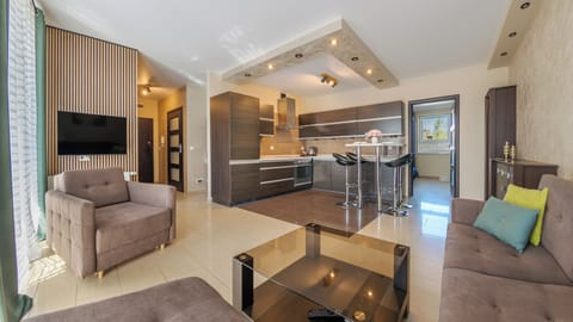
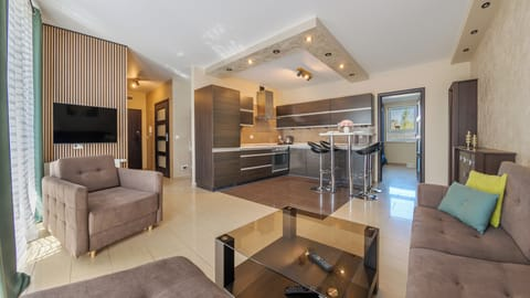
+ remote control (319, 260)
